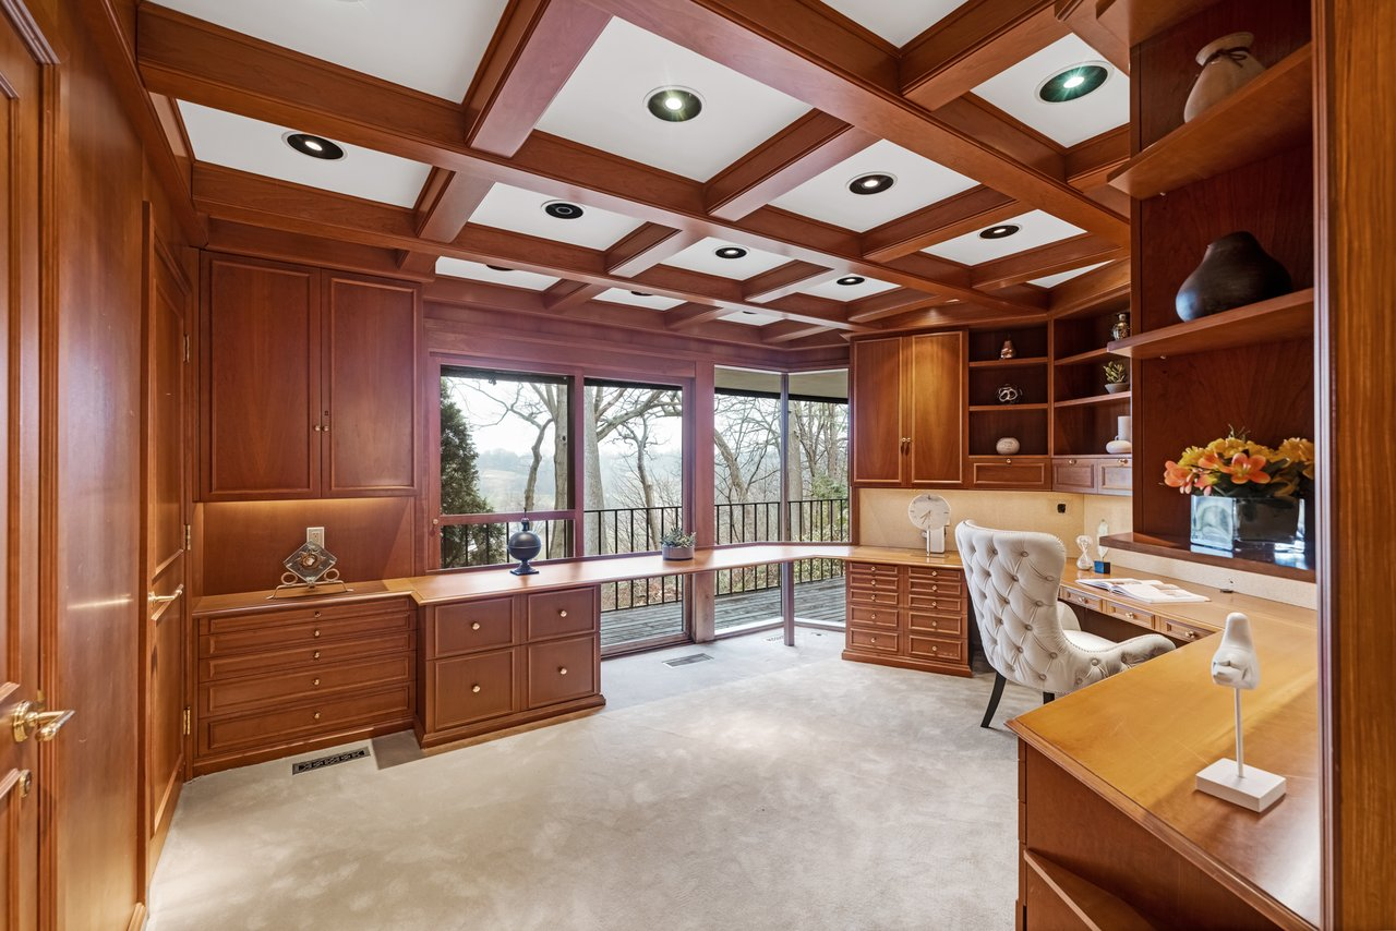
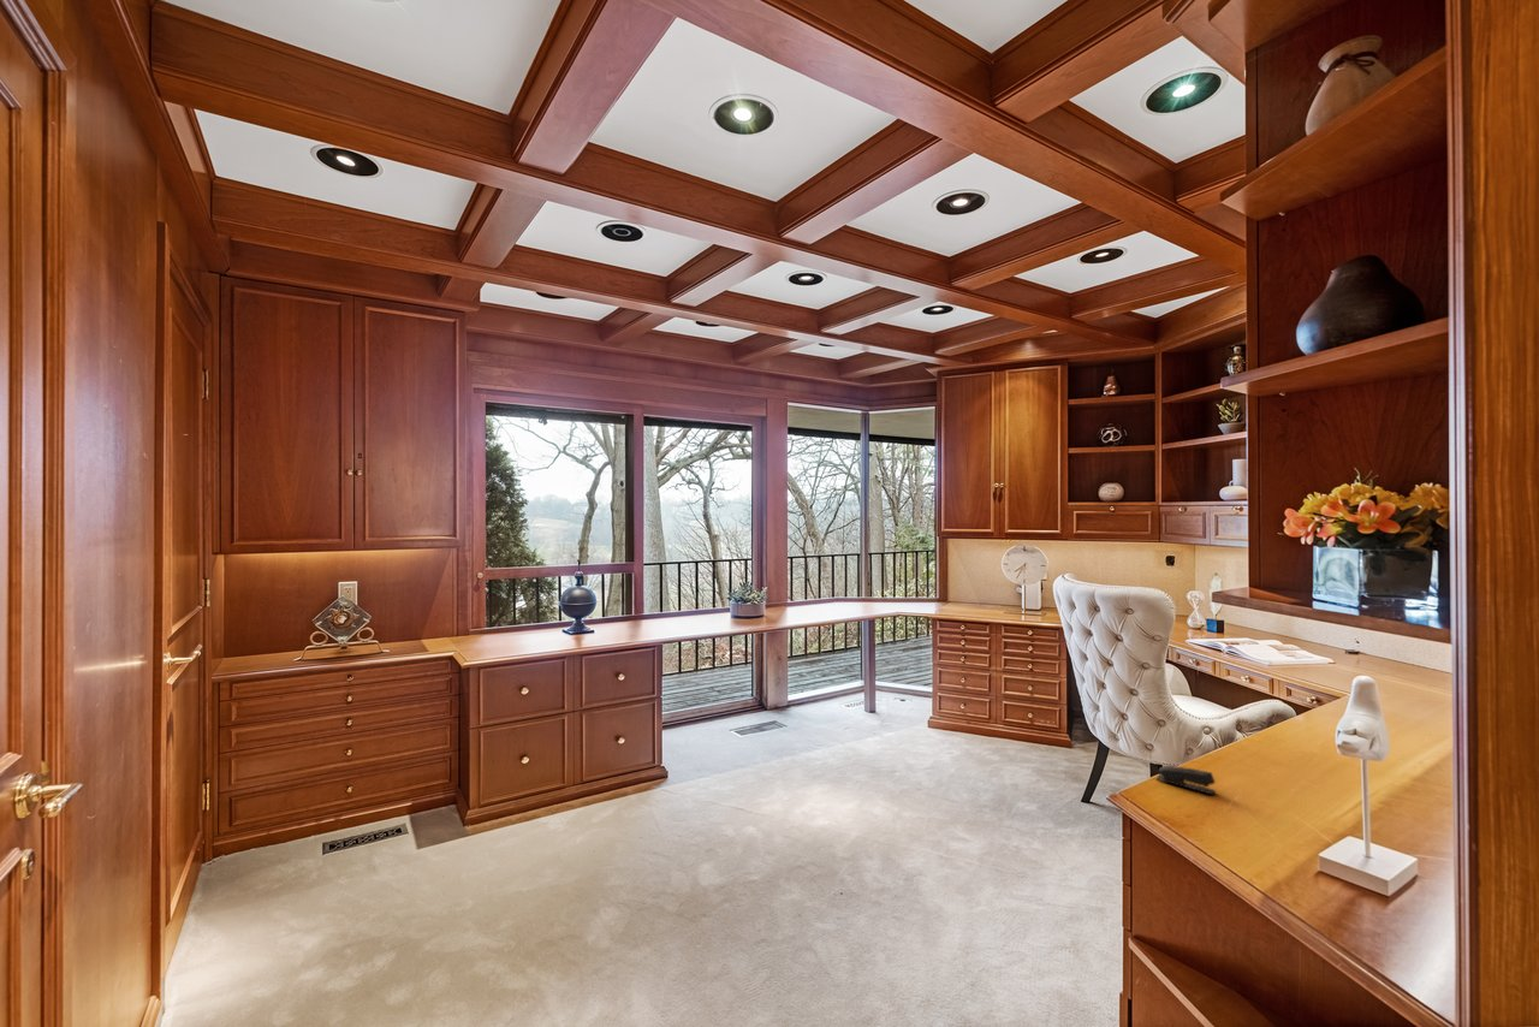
+ stapler (1184, 776)
